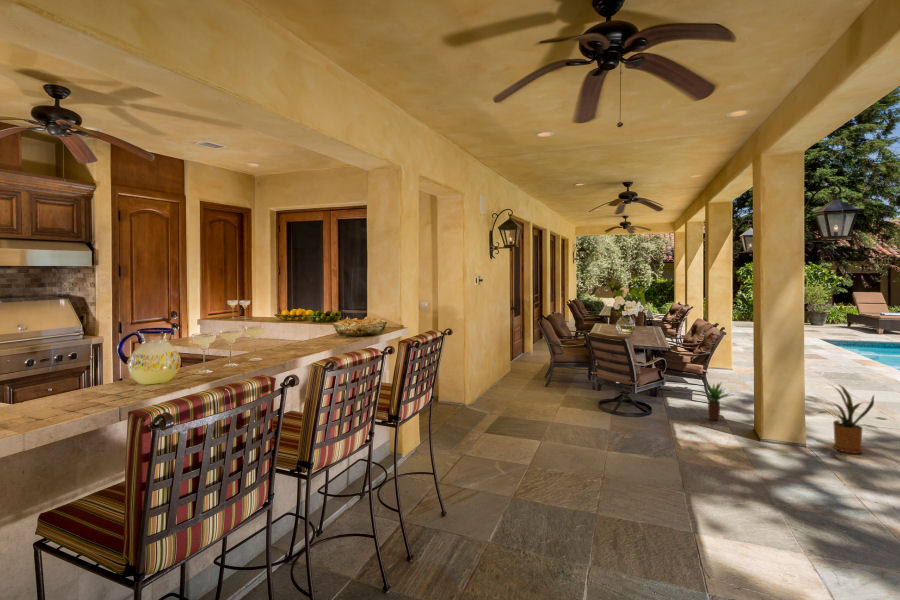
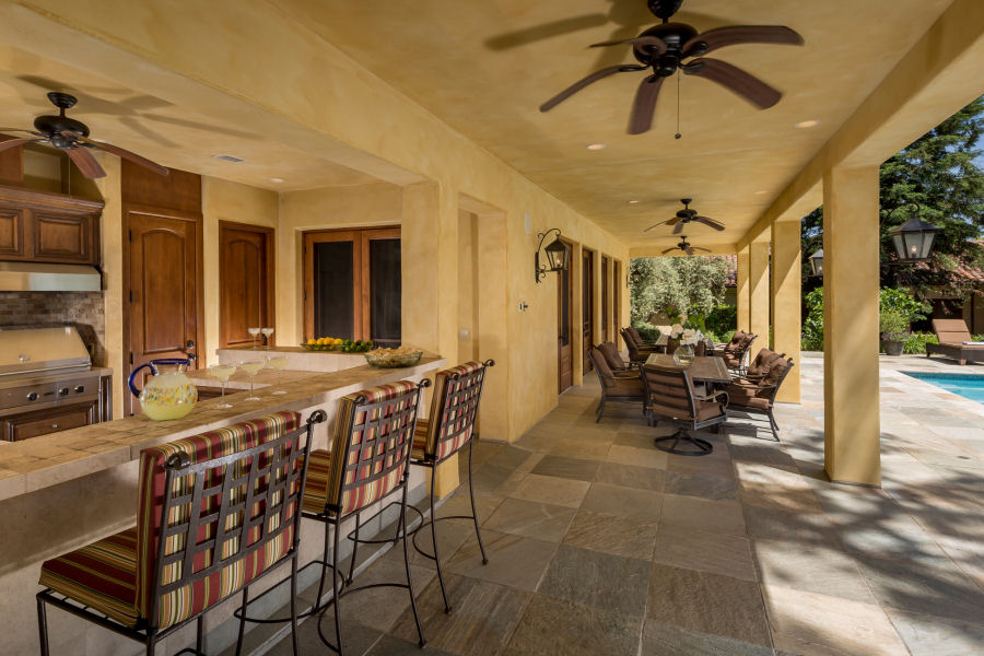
- house plant (843, 418)
- potted plant (716, 400)
